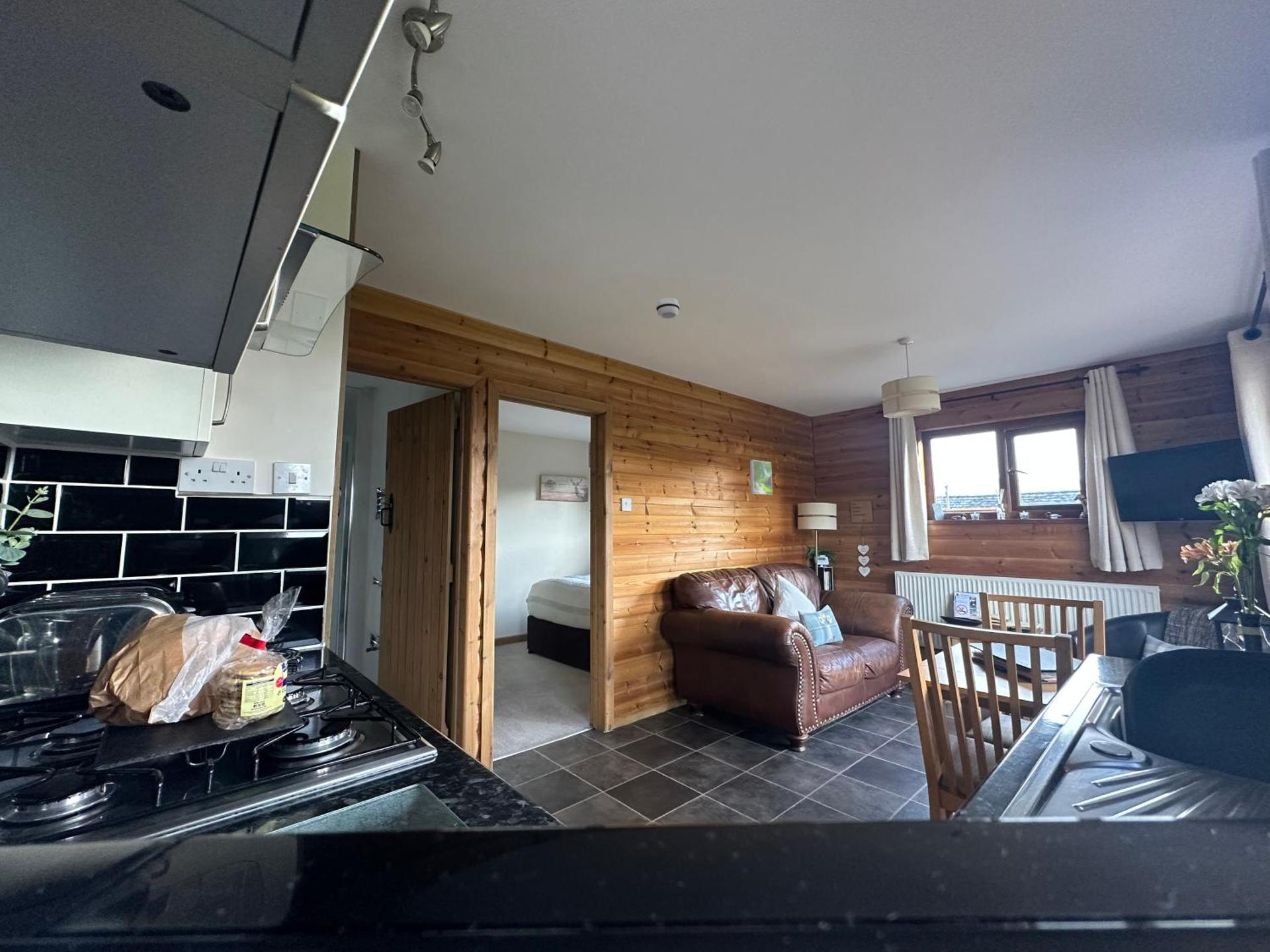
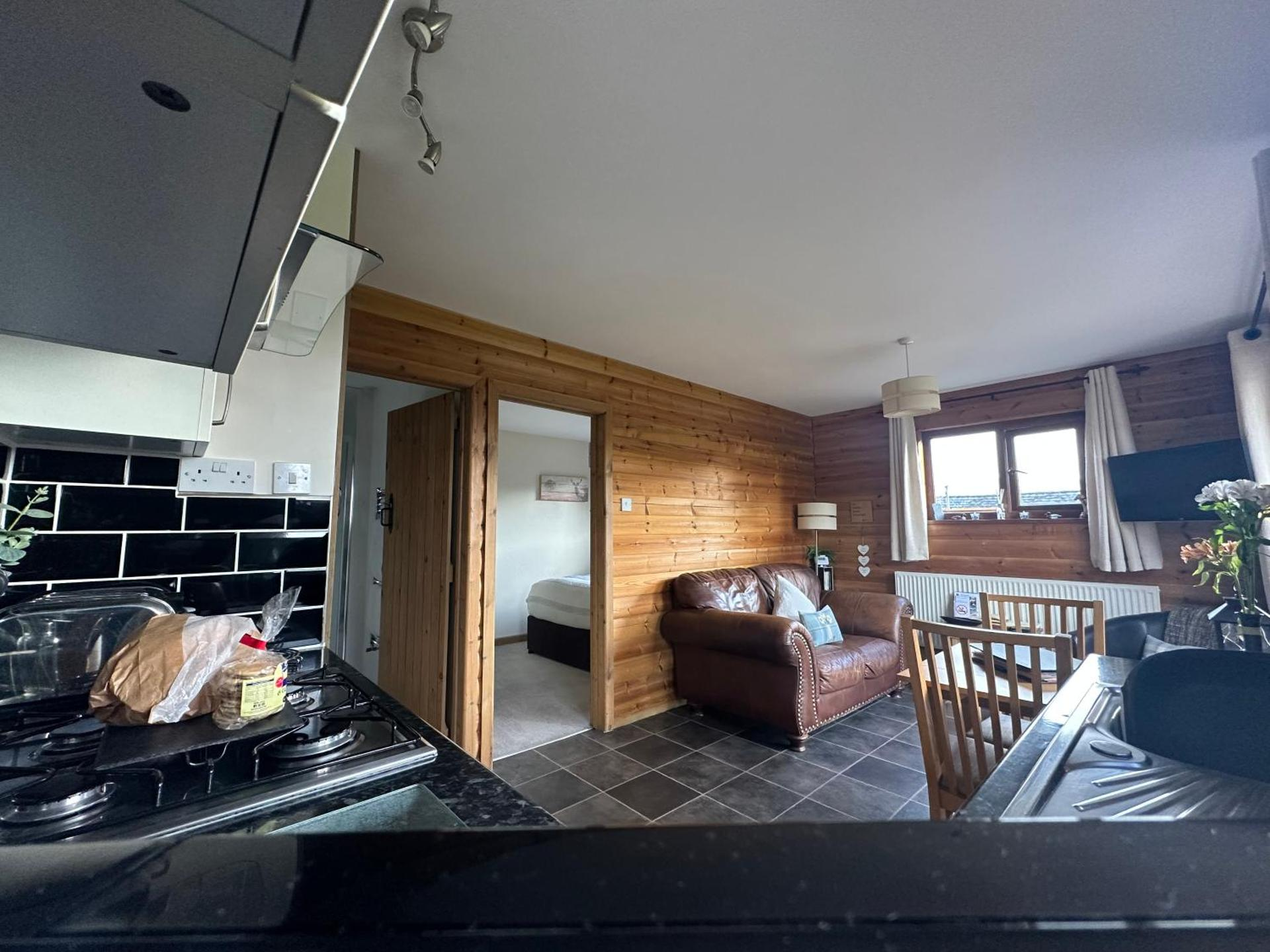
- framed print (761, 477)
- smoke detector (667, 308)
